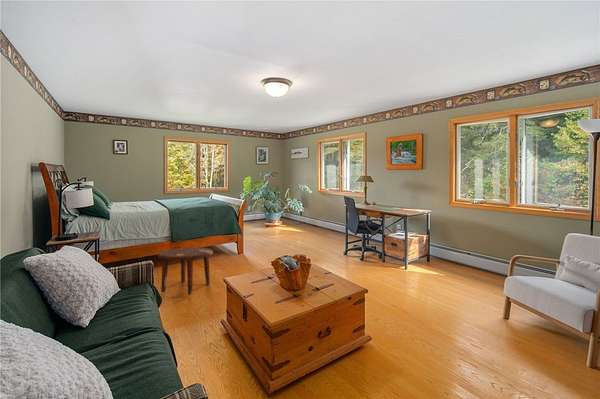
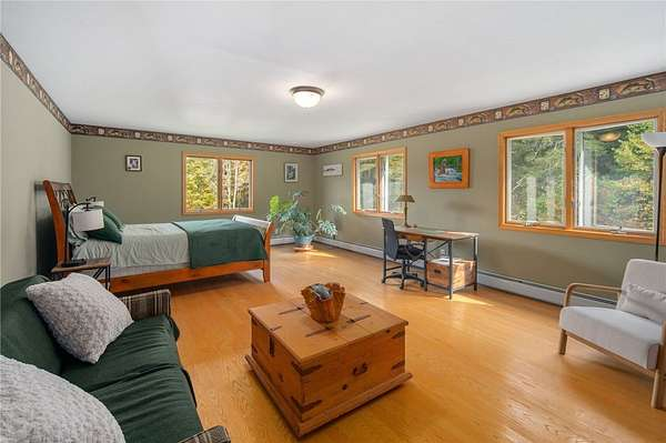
- side table (185, 269)
